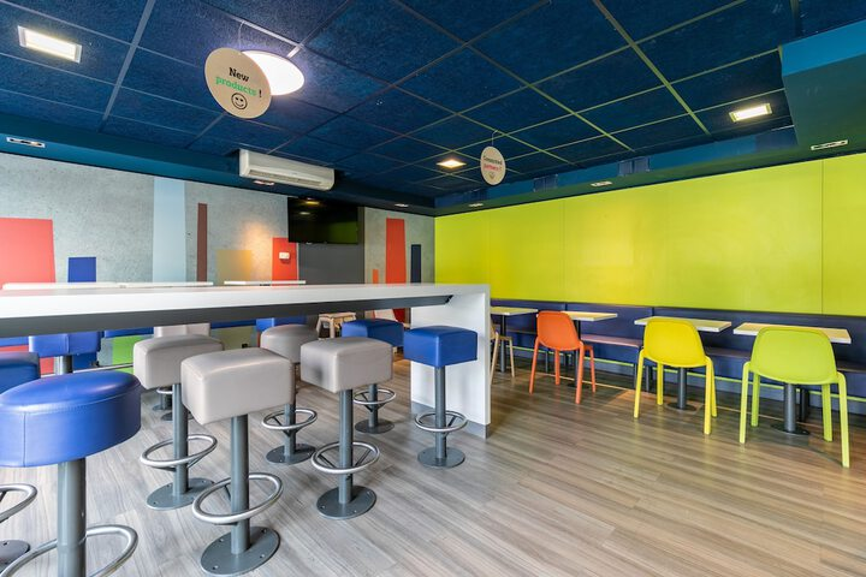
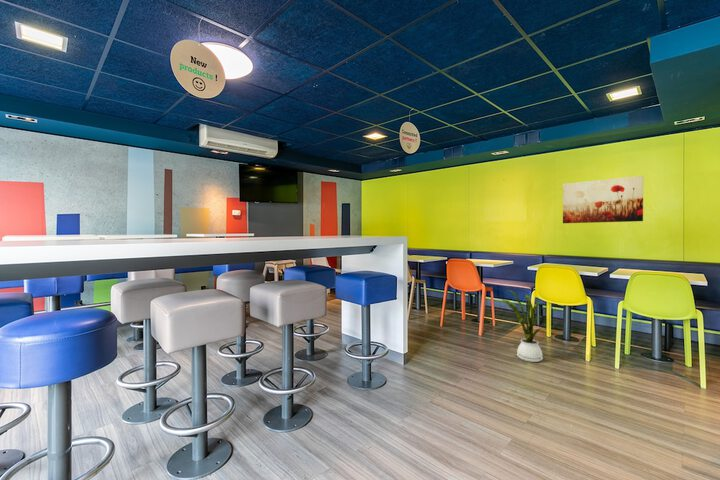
+ wall art (600, 201)
+ house plant (526, 323)
